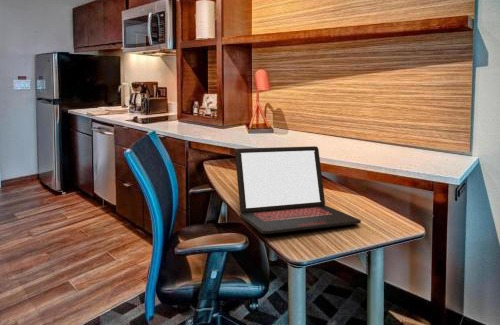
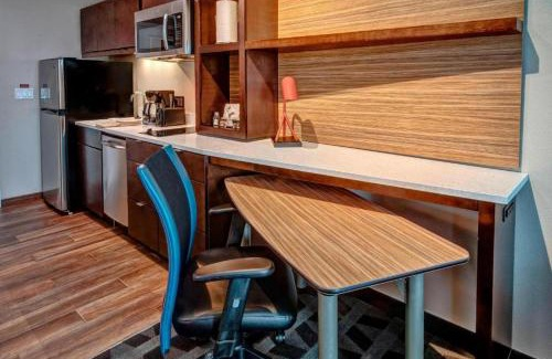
- laptop (294, 184)
